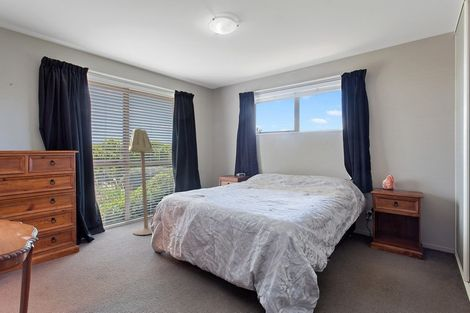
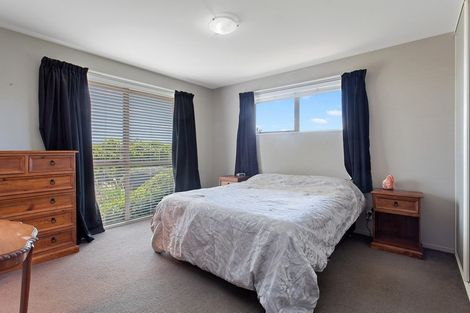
- floor lamp (142, 179)
